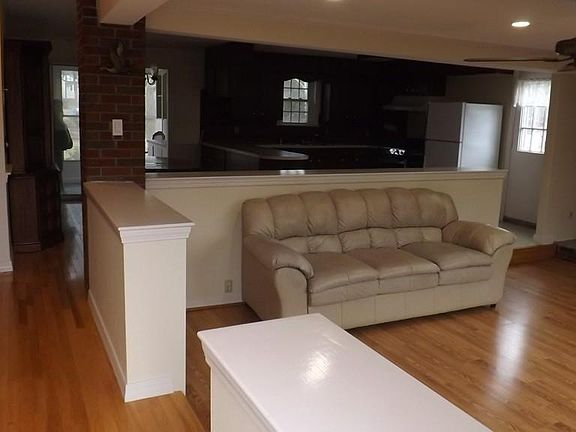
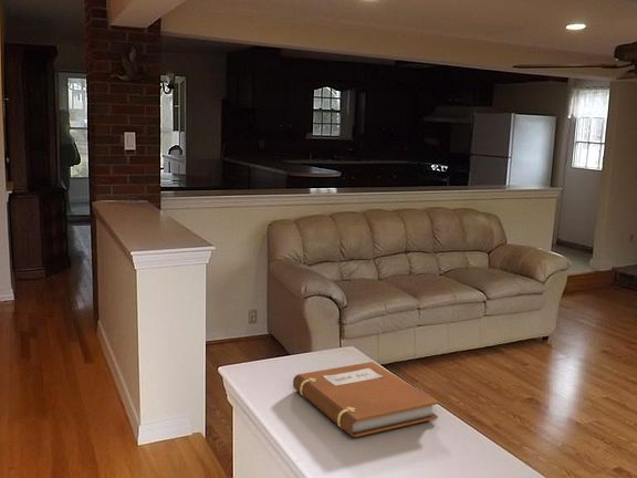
+ notebook (359, 394)
